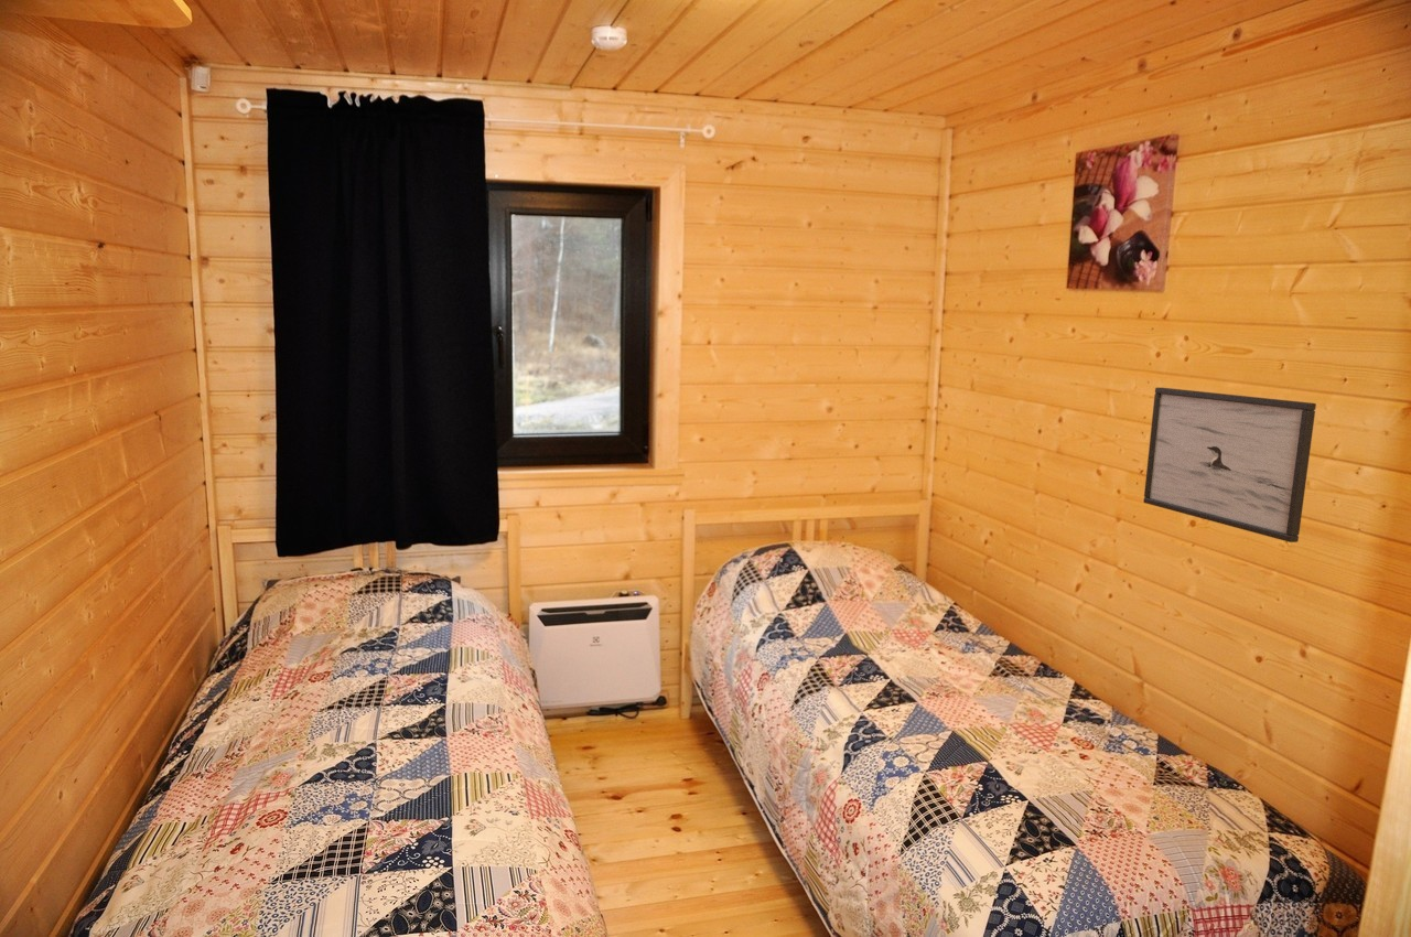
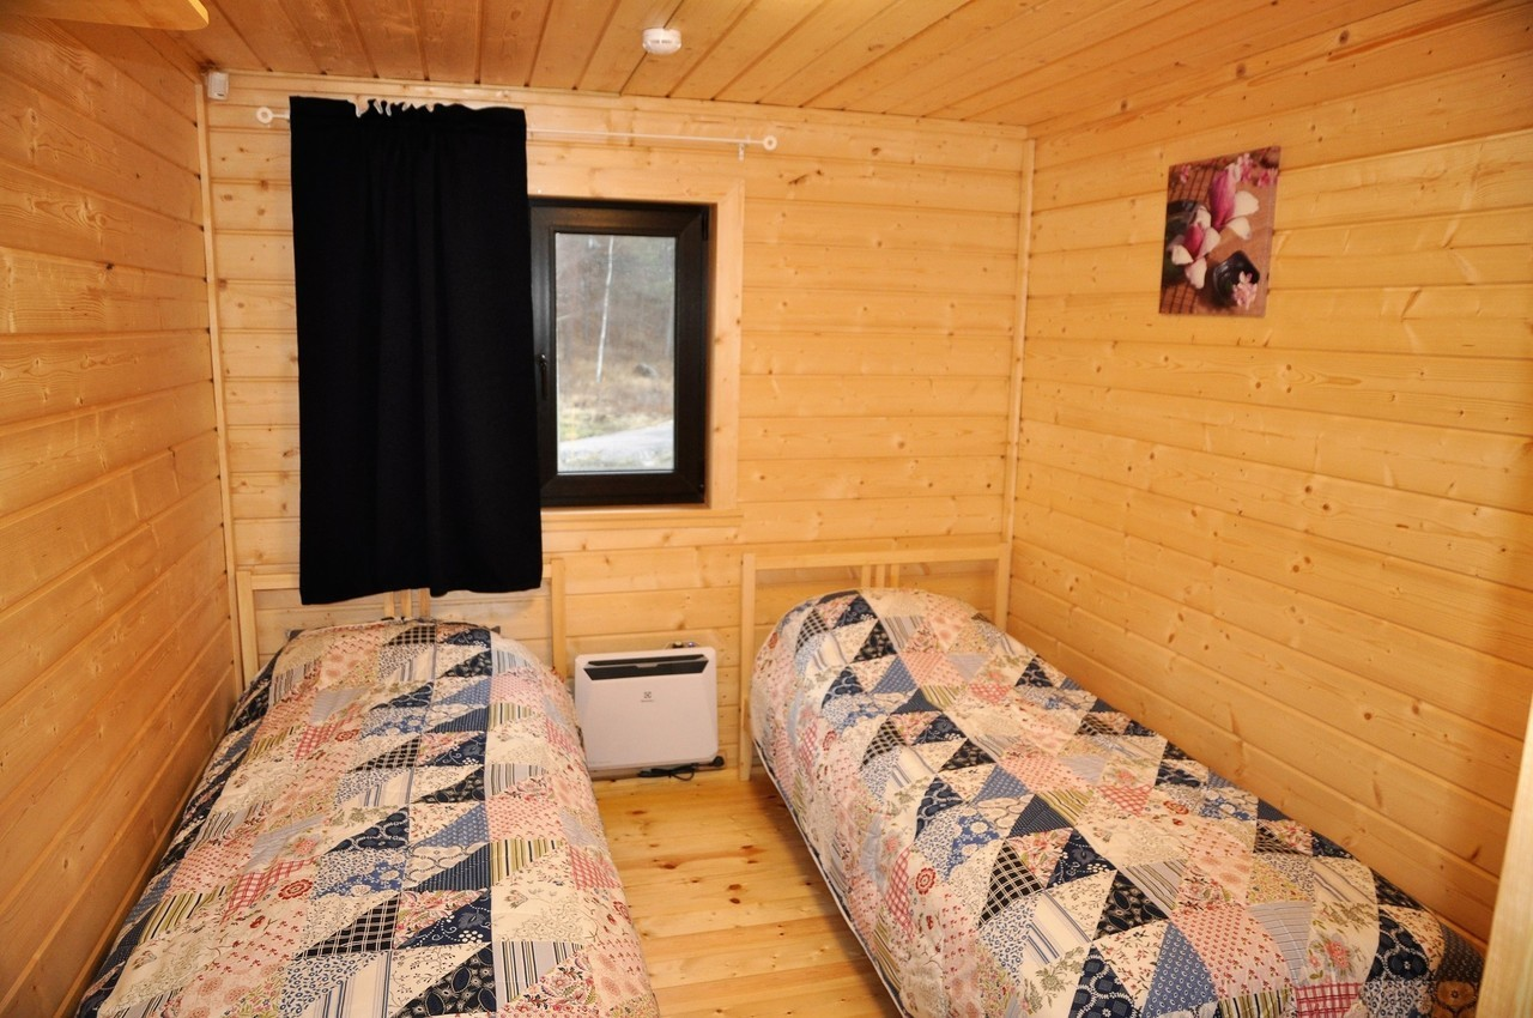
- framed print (1220, 457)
